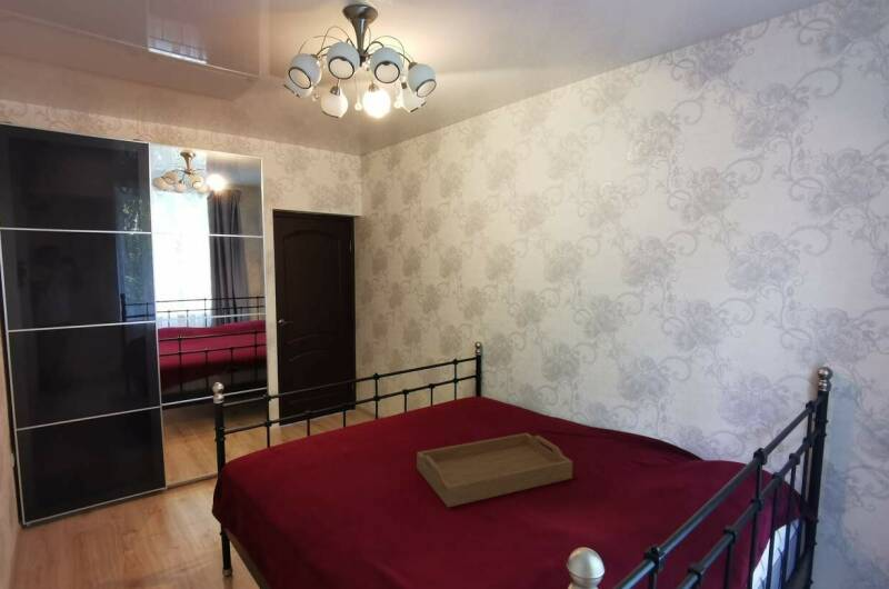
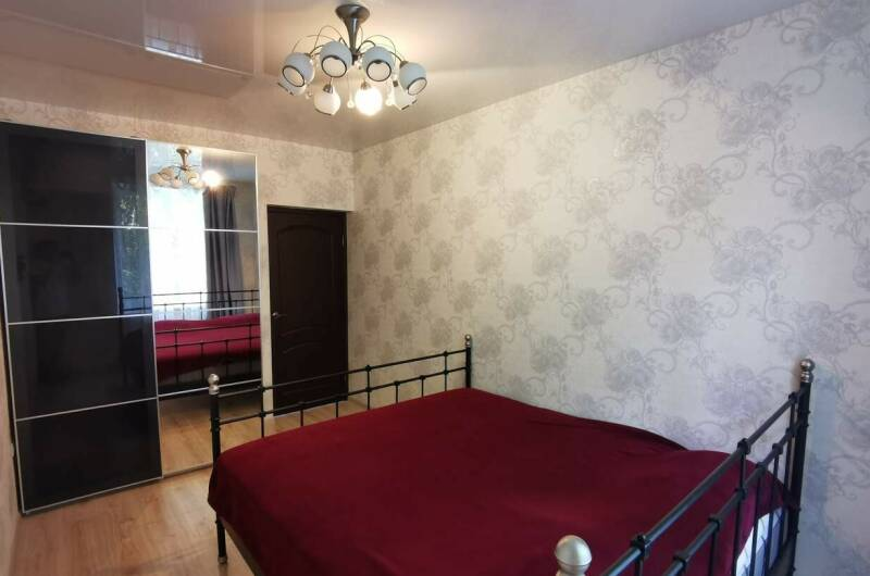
- serving tray (492, 462)
